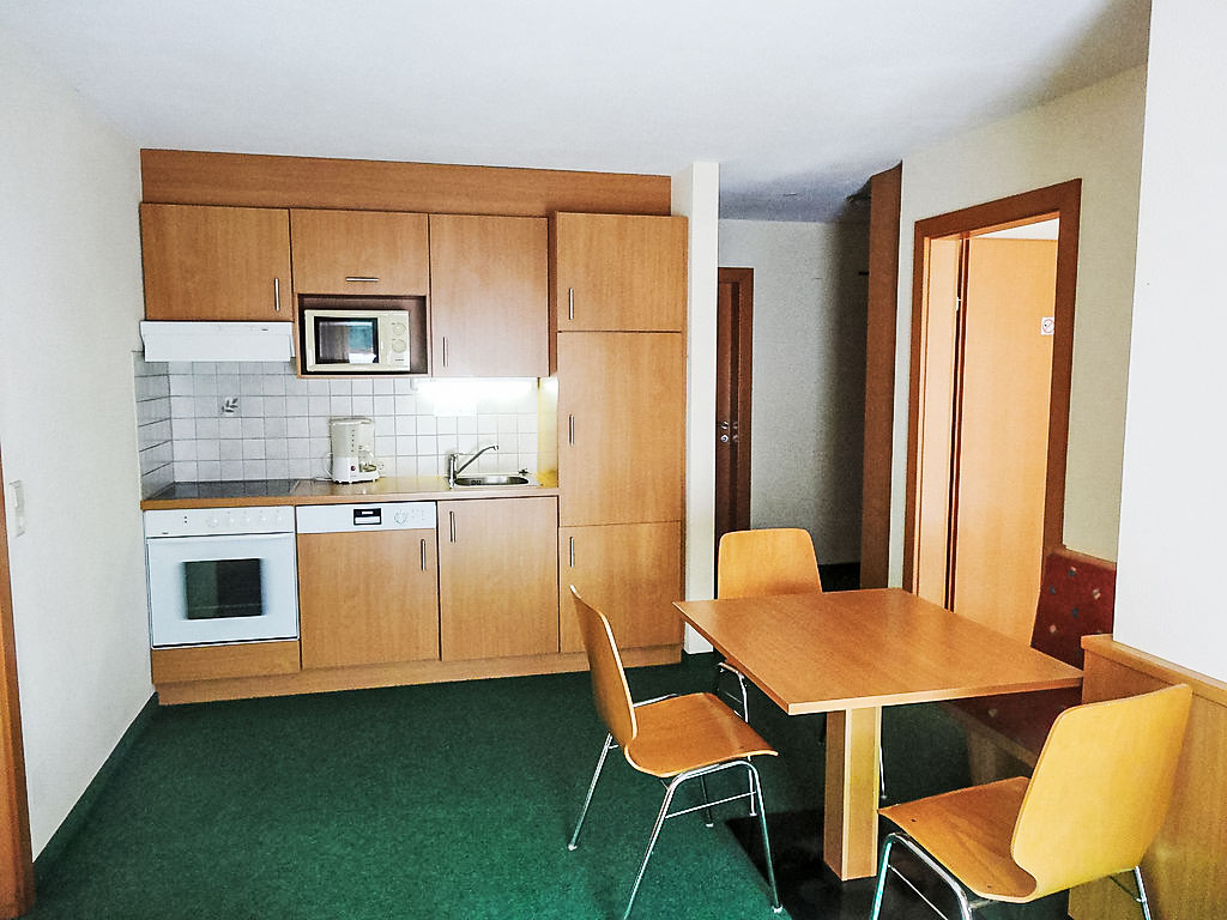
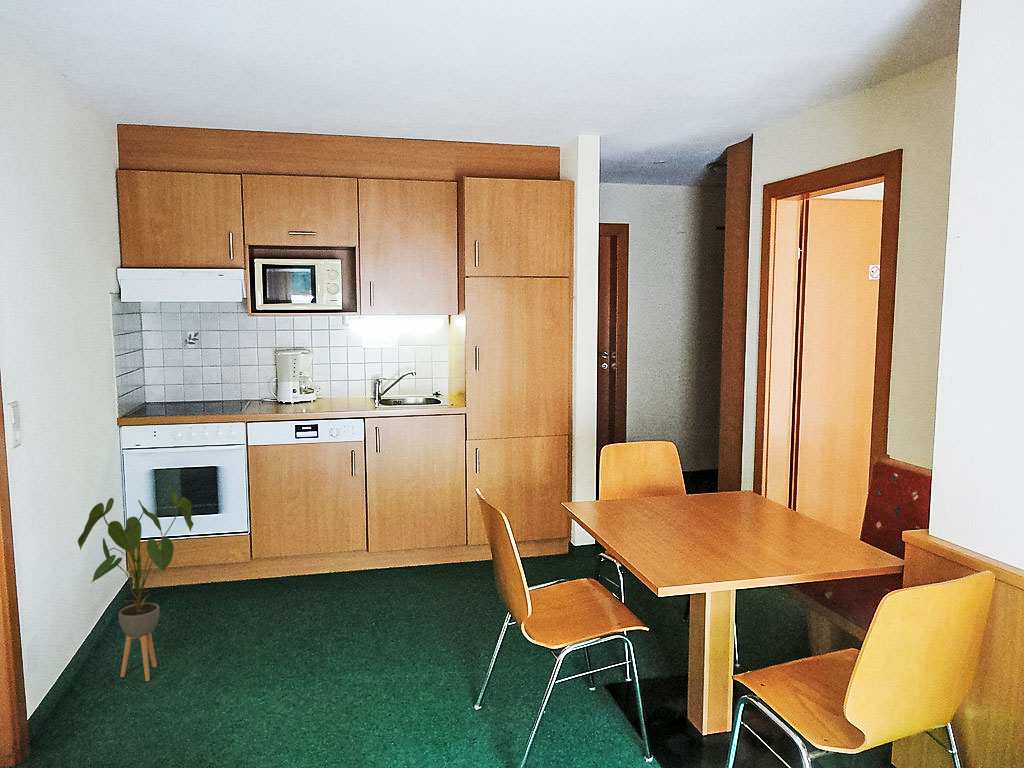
+ house plant (134, 584)
